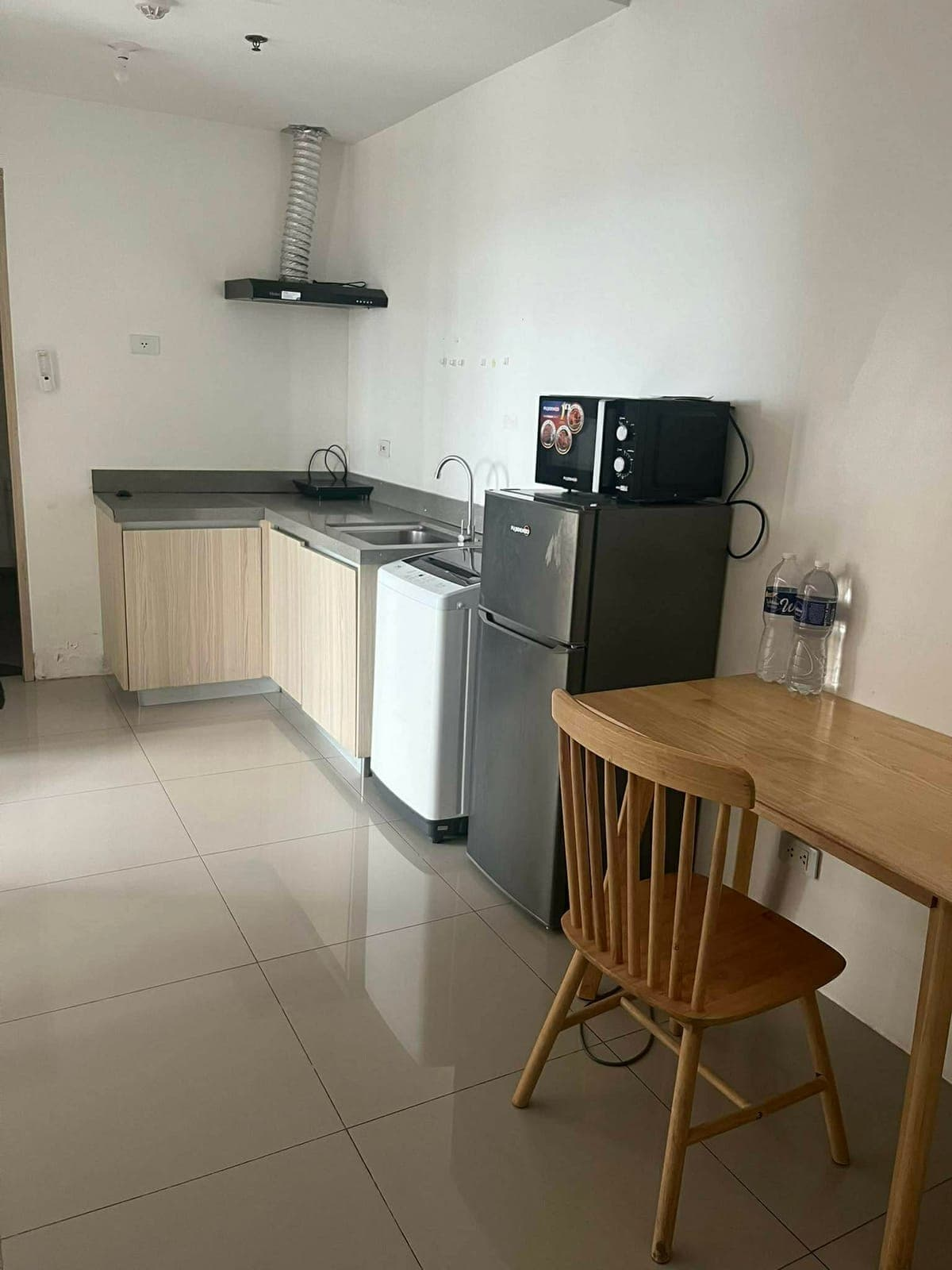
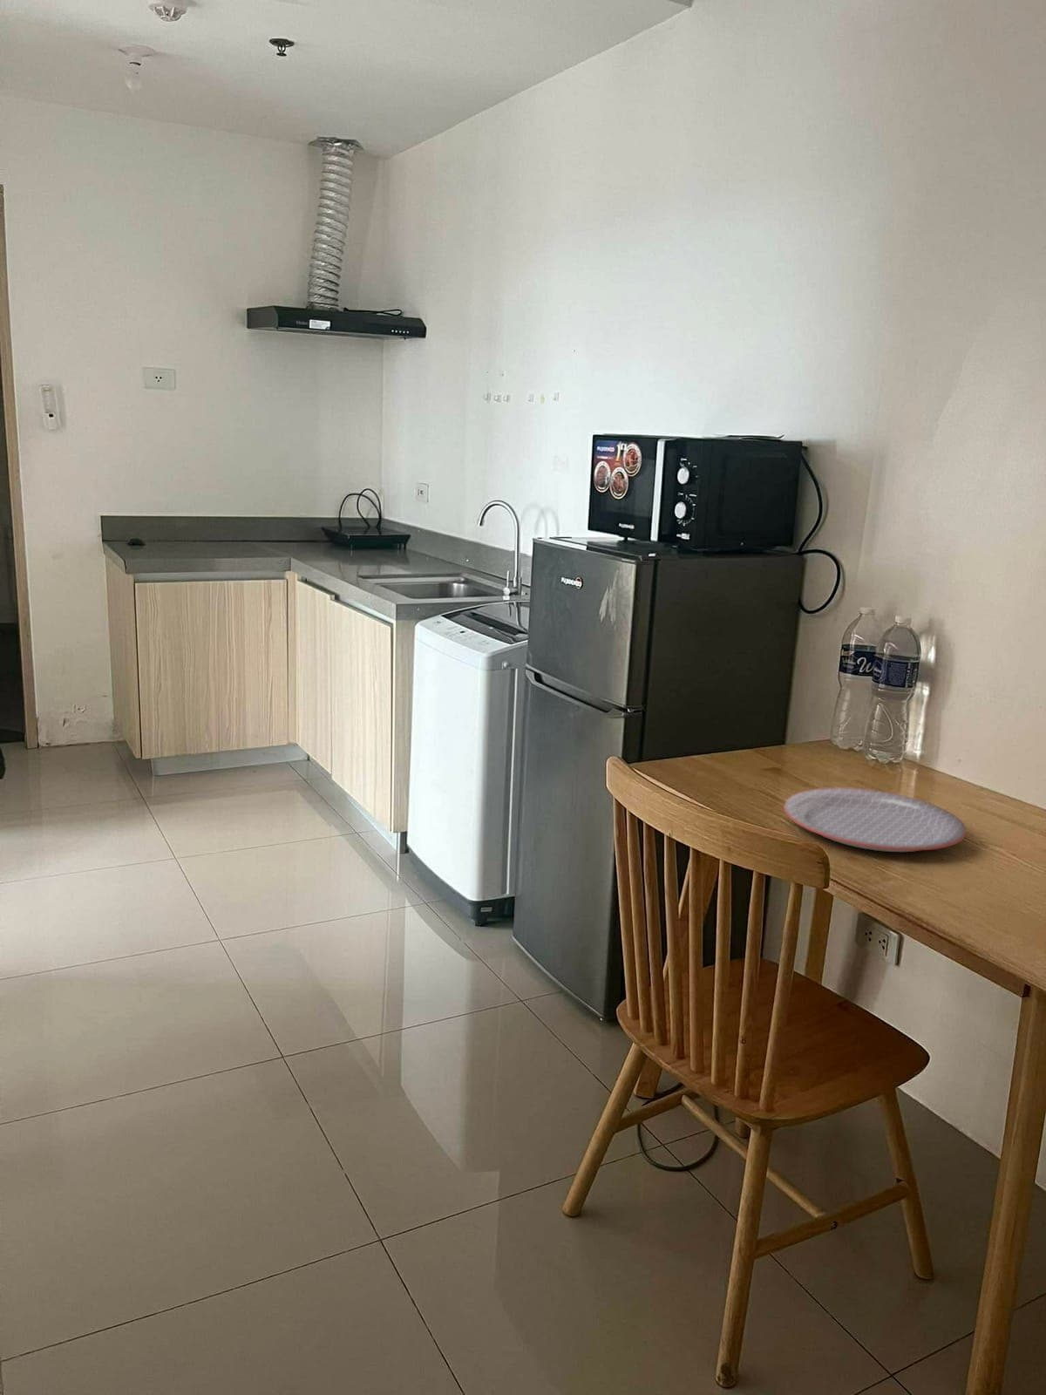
+ plate (871, 822)
